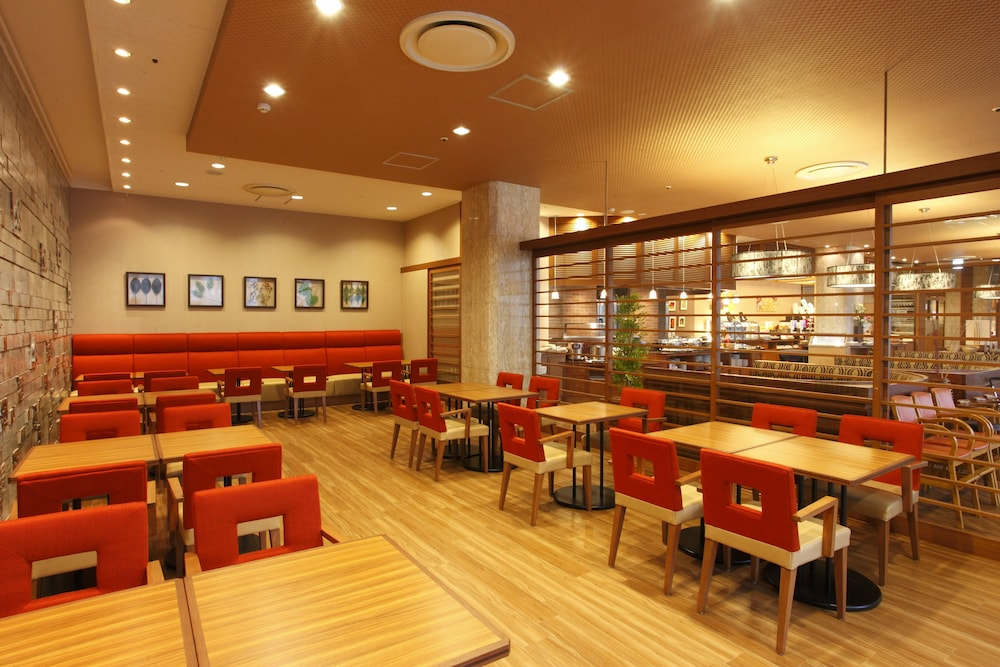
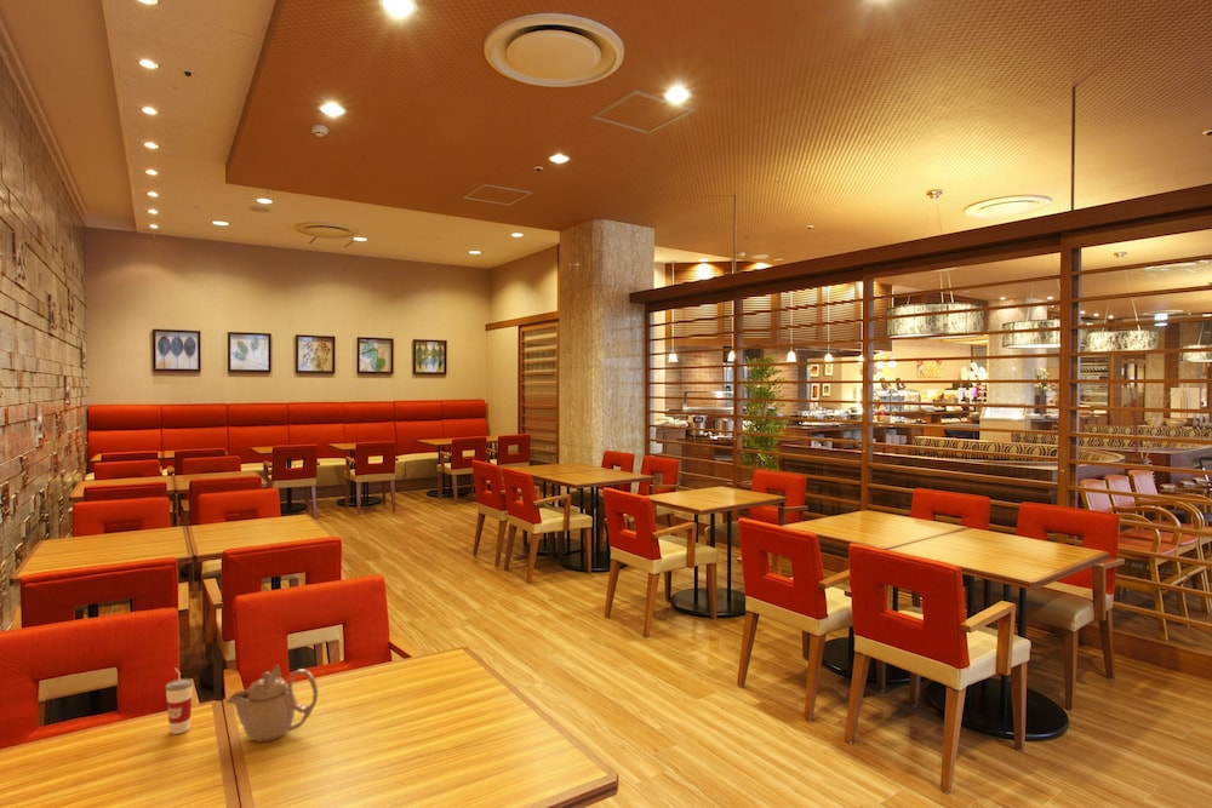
+ cup (179, 698)
+ teapot (273, 701)
